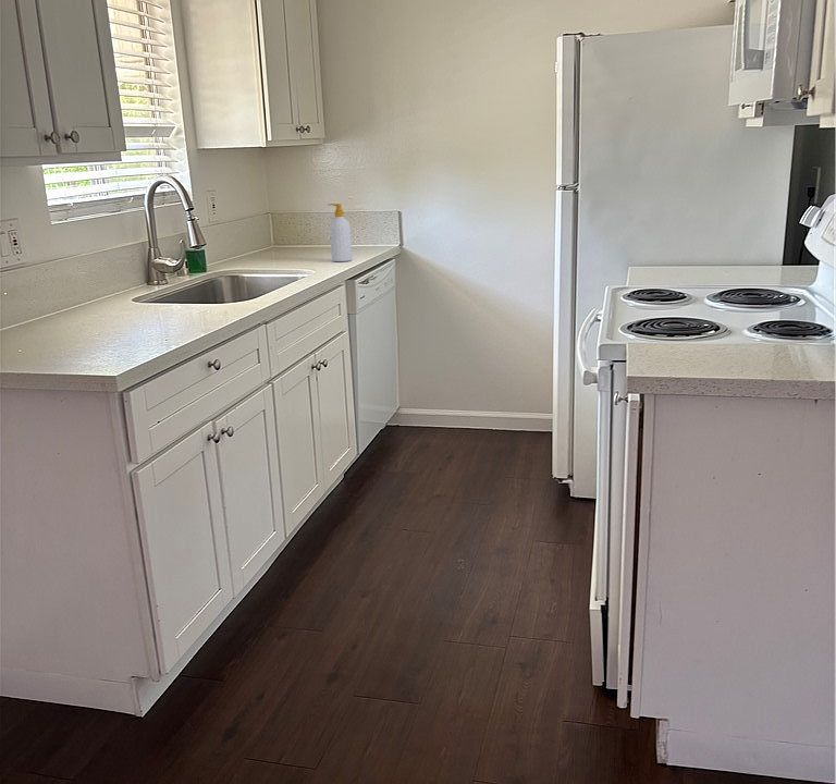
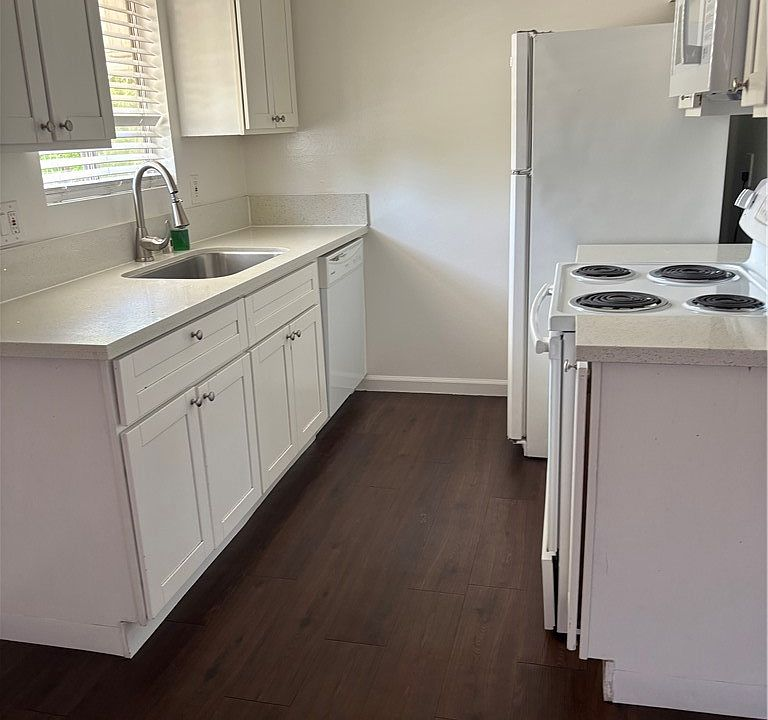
- soap bottle (339, 232)
